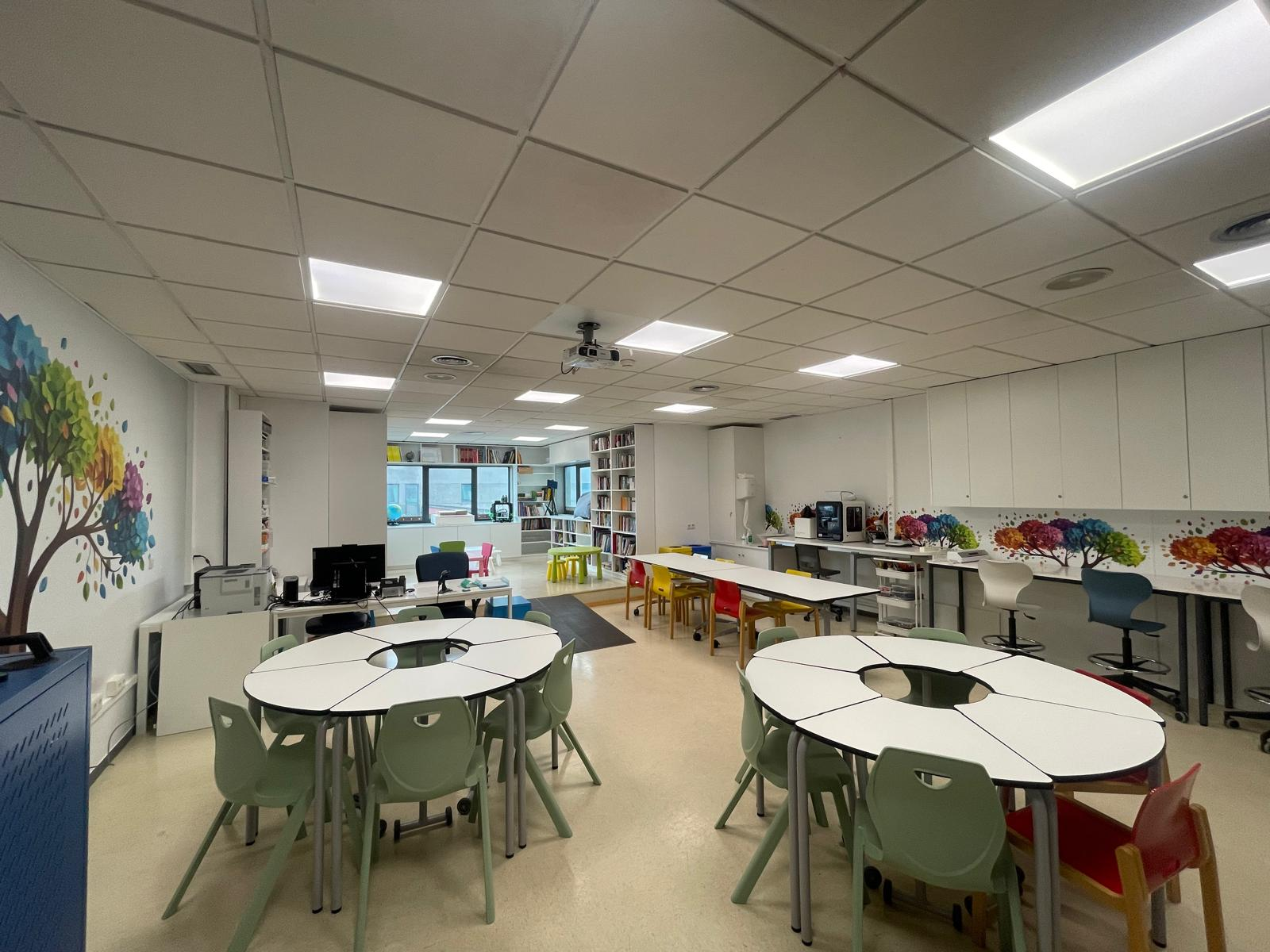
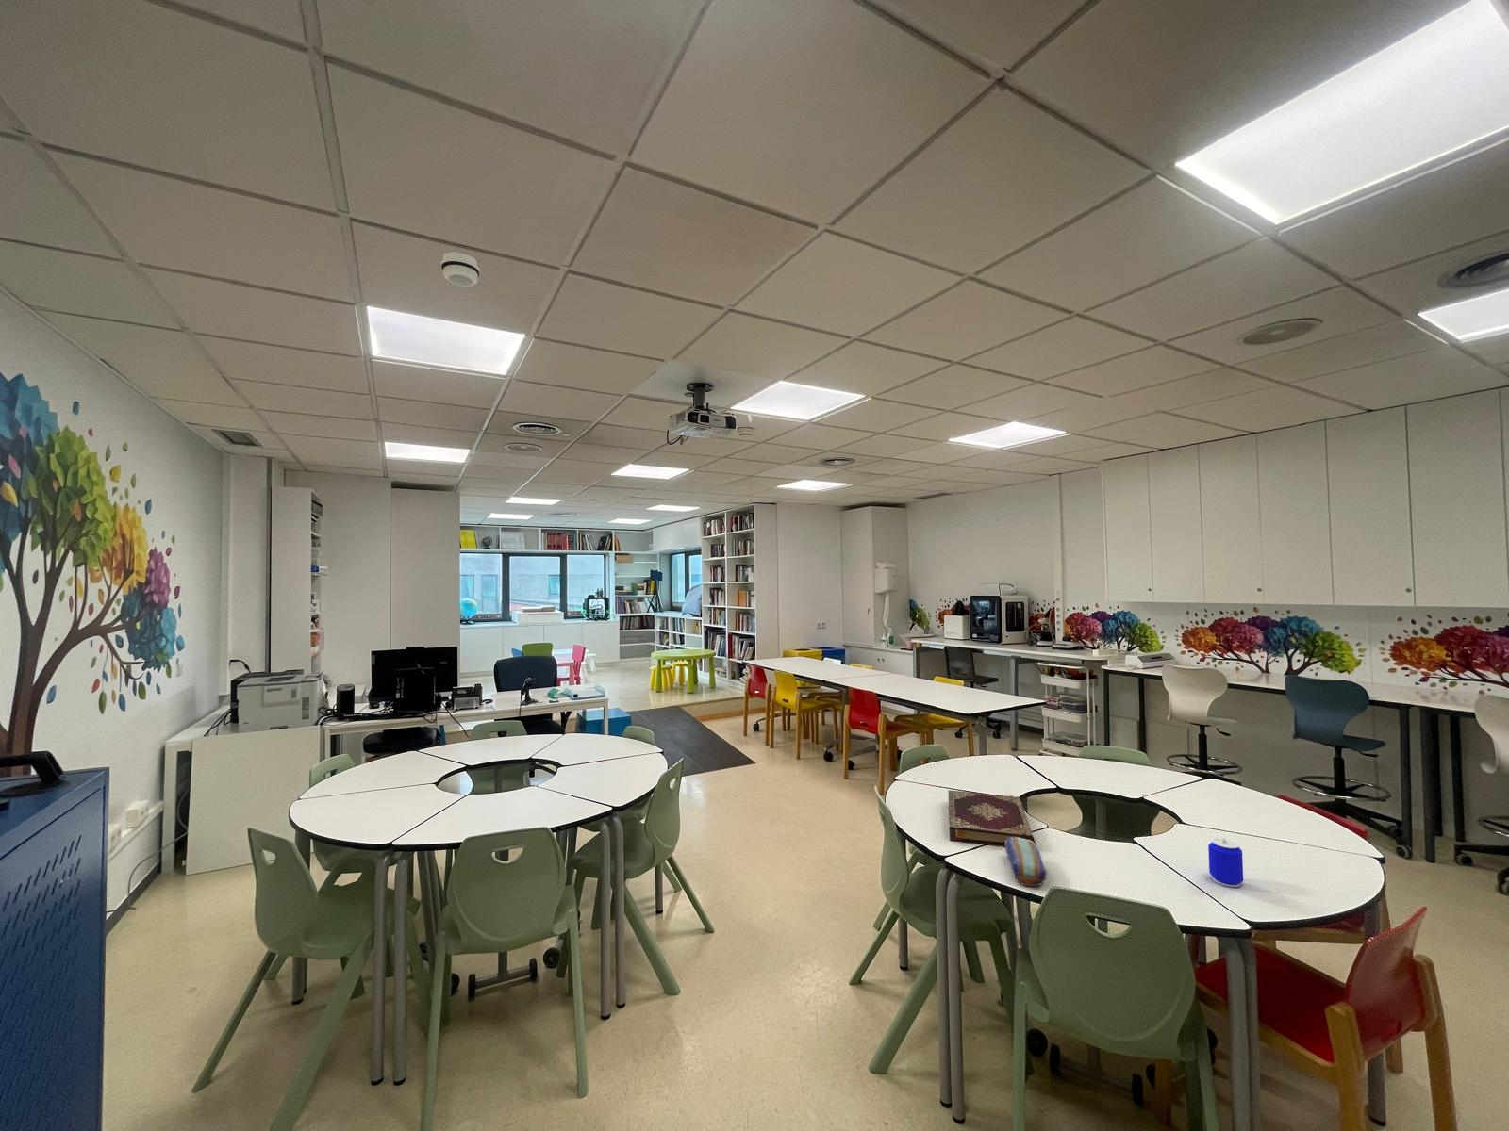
+ pencil case (1025, 859)
+ beer can (1225, 860)
+ book (987, 817)
+ smoke detector (460, 270)
